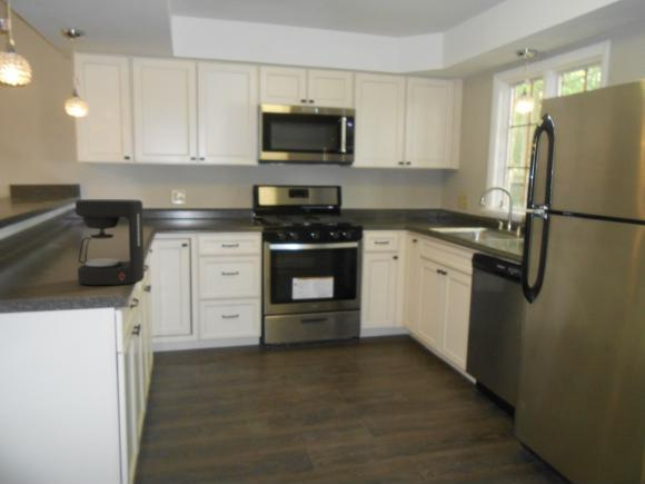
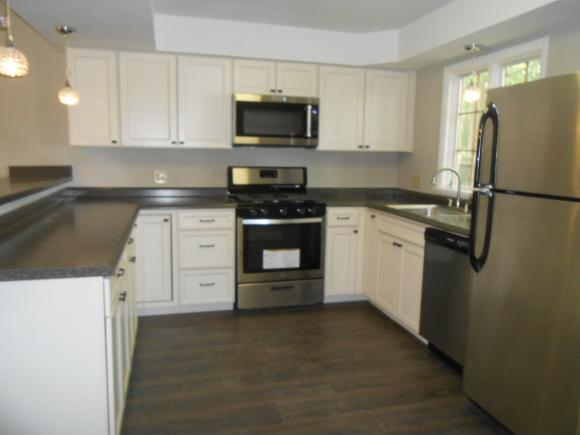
- coffee maker (110, 237)
